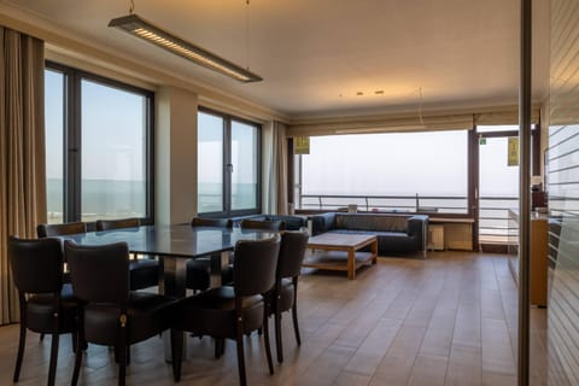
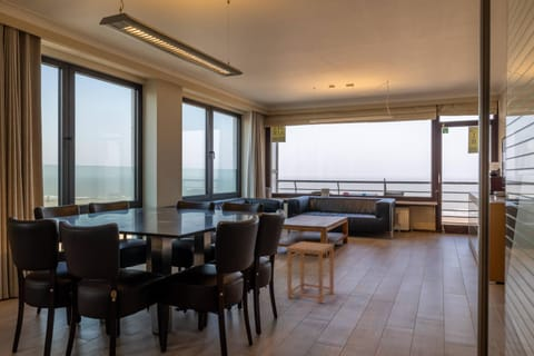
+ side table (303, 270)
